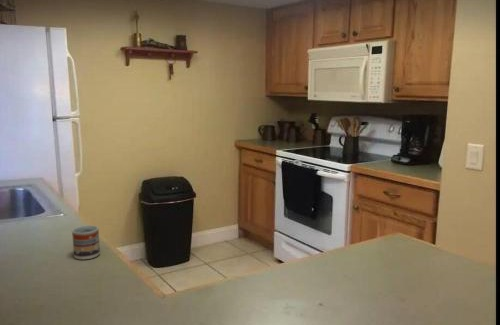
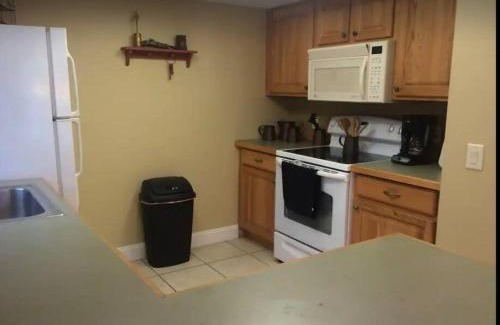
- cup (87, 240)
